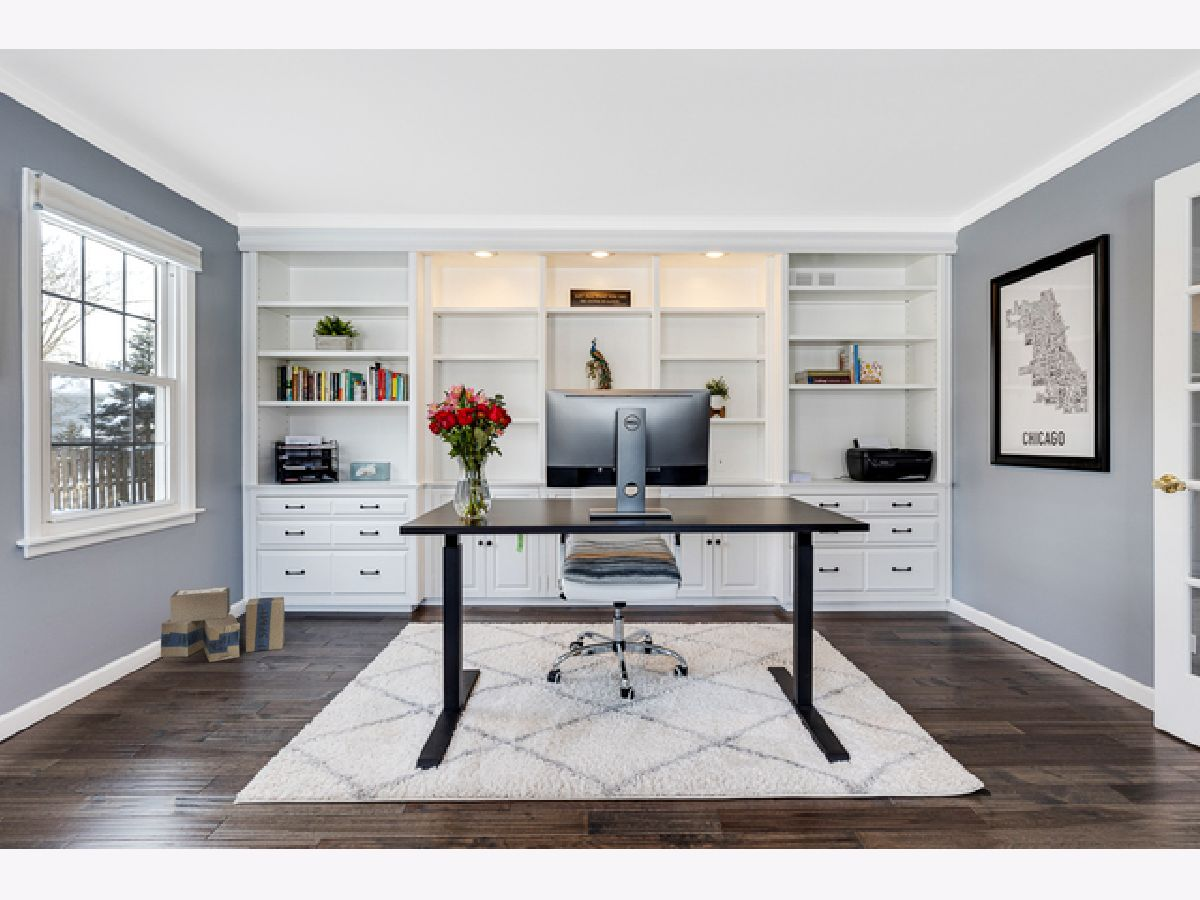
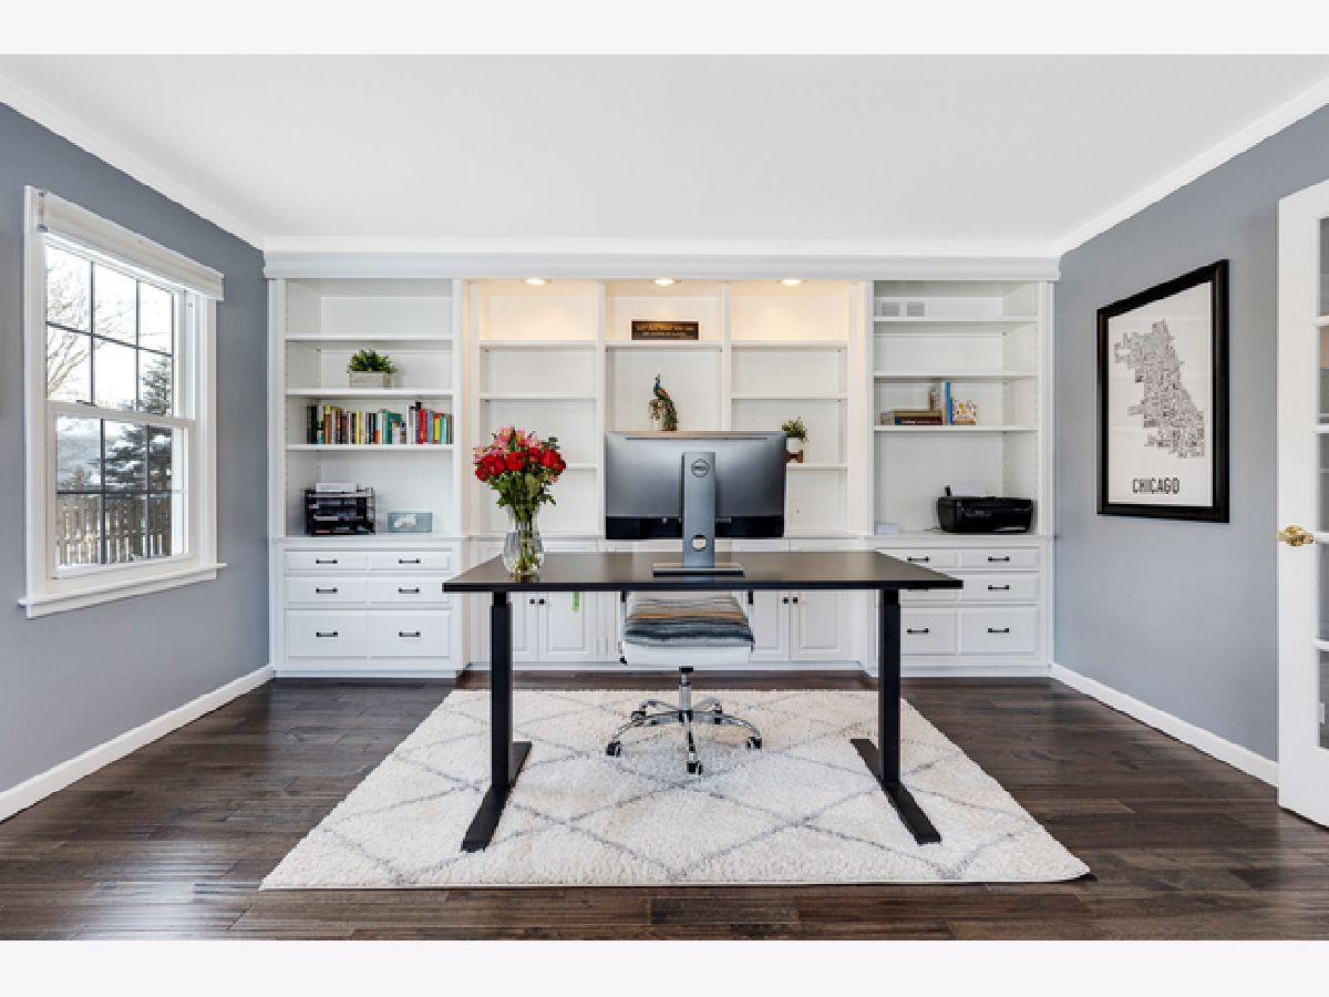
- cardboard box (223, 622)
